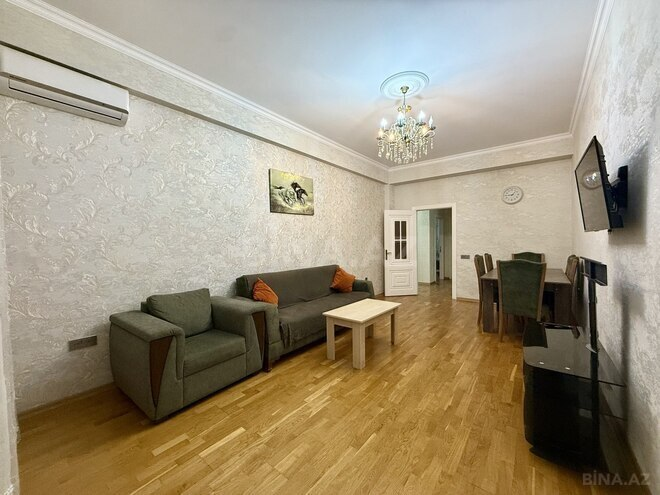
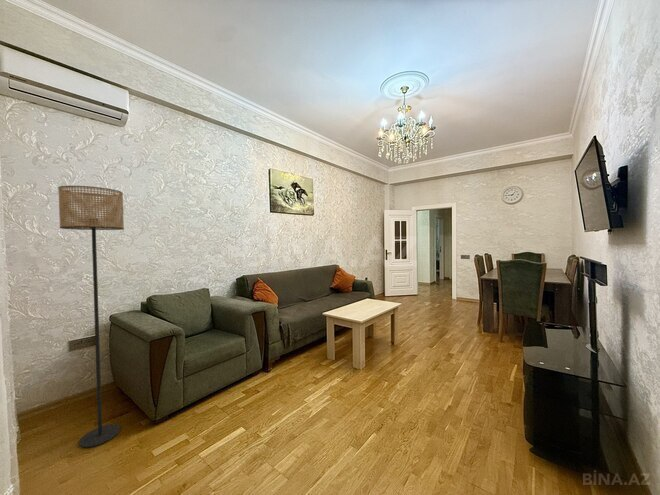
+ floor lamp (96, 314)
